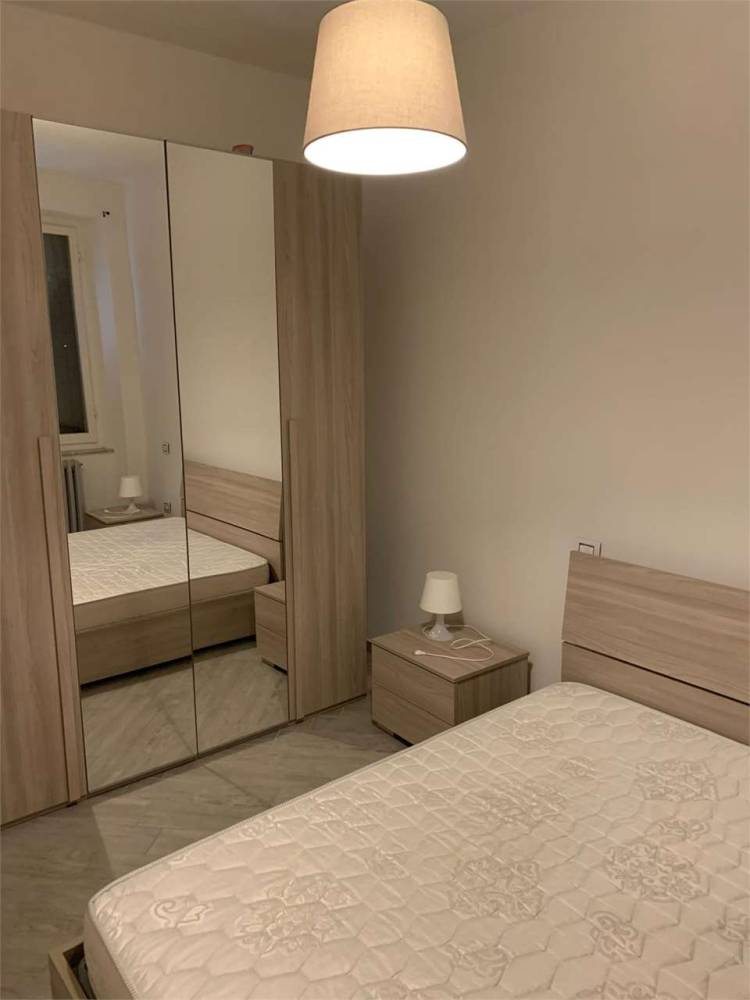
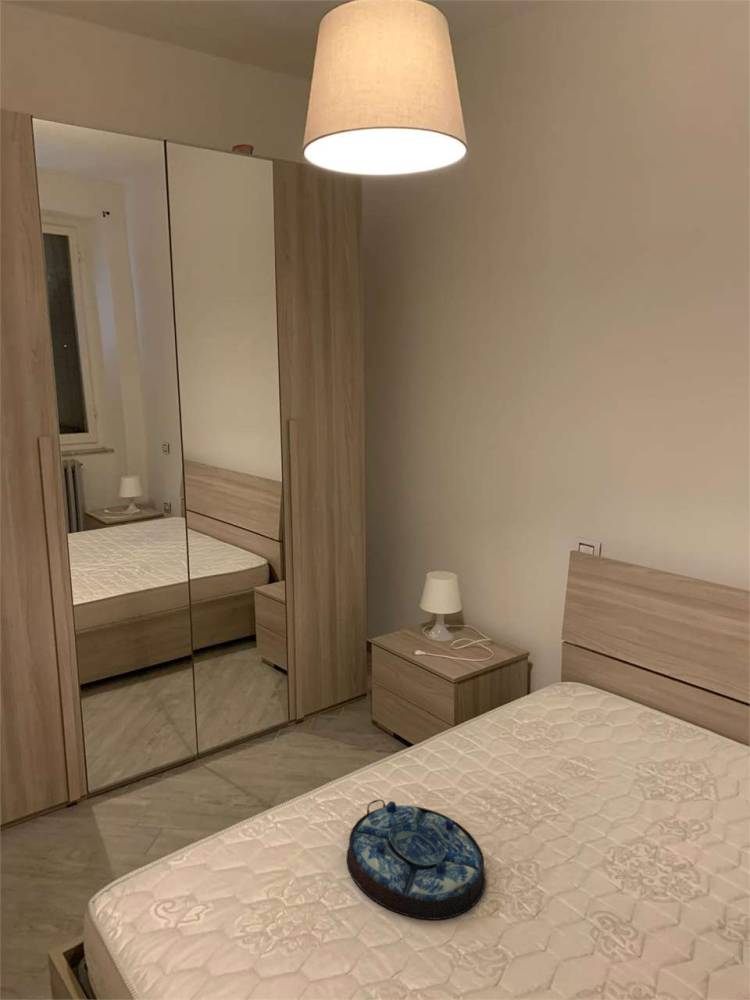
+ serving tray (414, 846)
